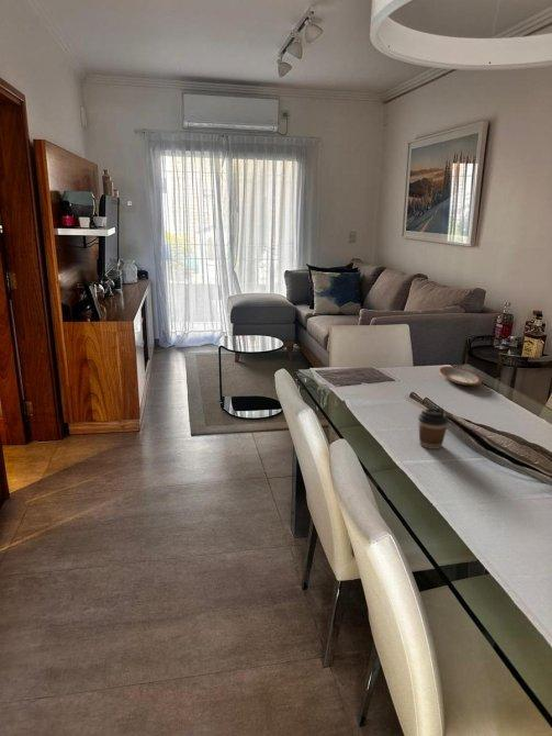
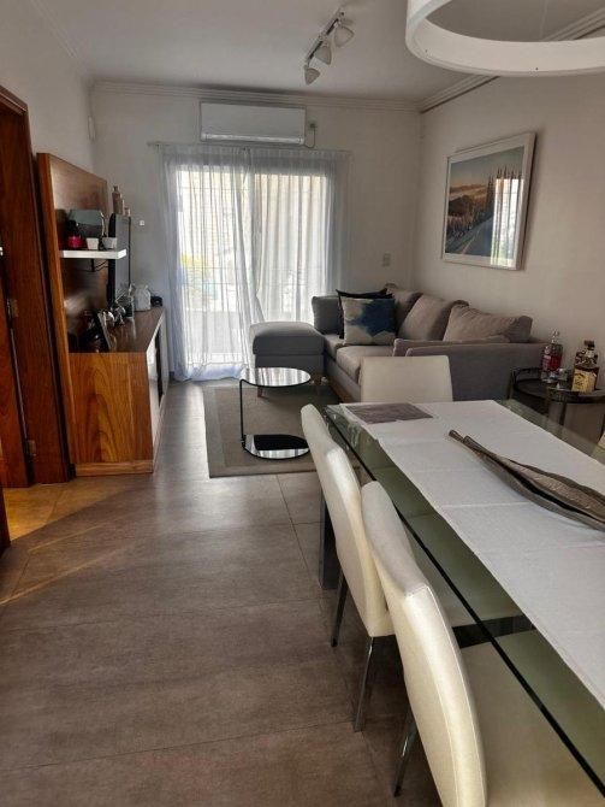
- plate (459, 377)
- coffee cup (432, 426)
